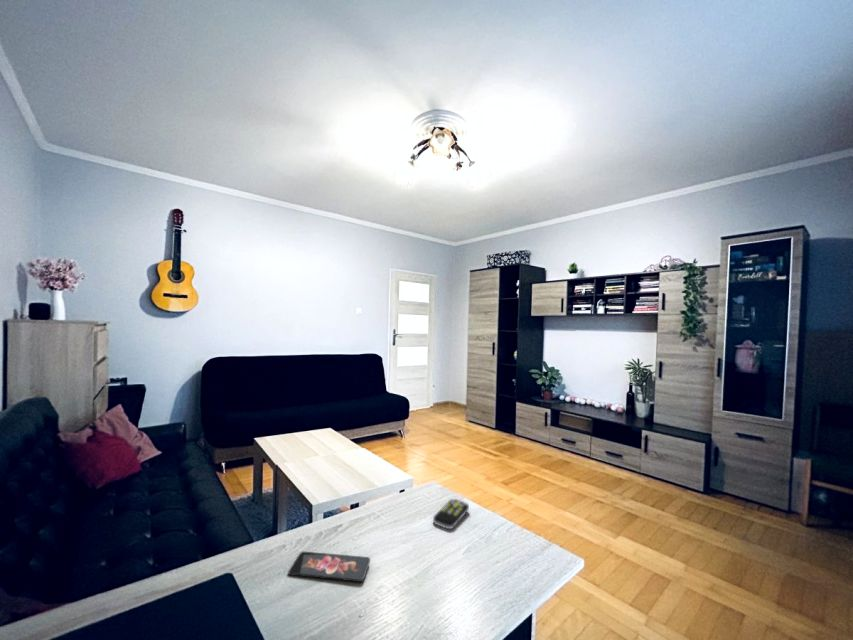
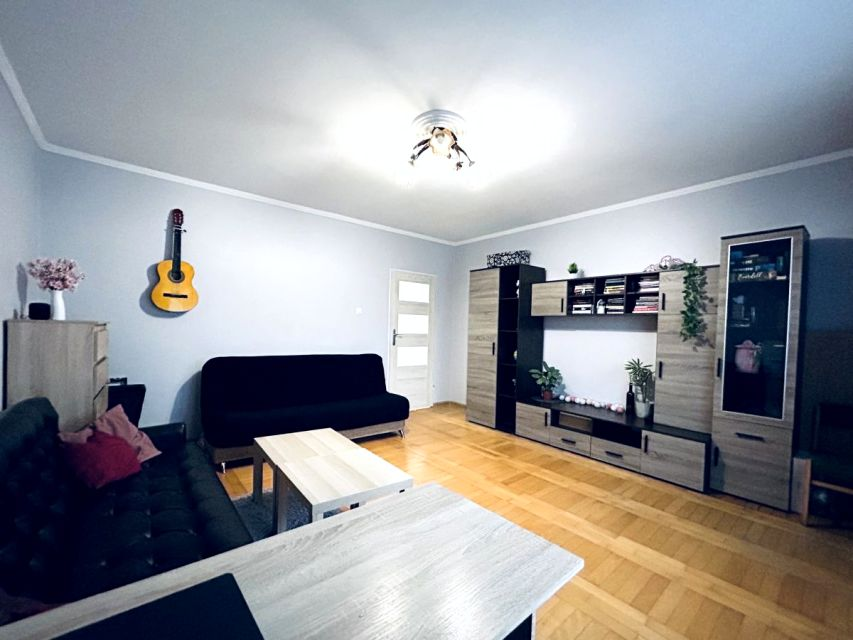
- smartphone (330, 566)
- remote control (451, 512)
